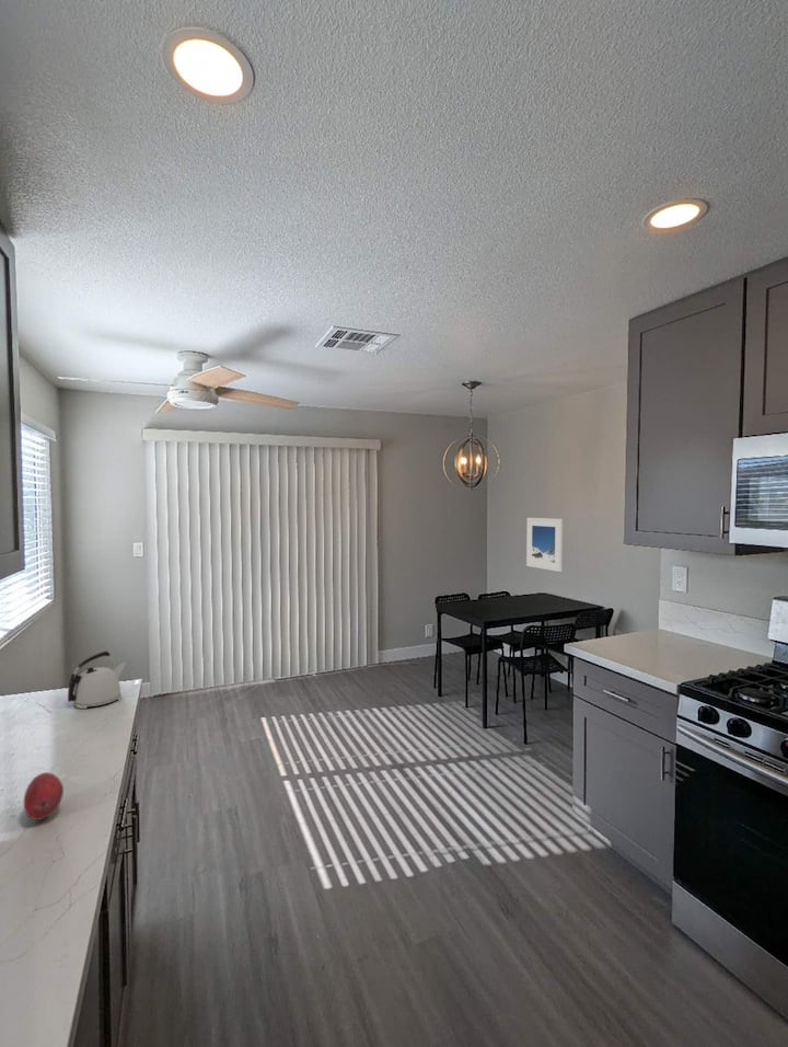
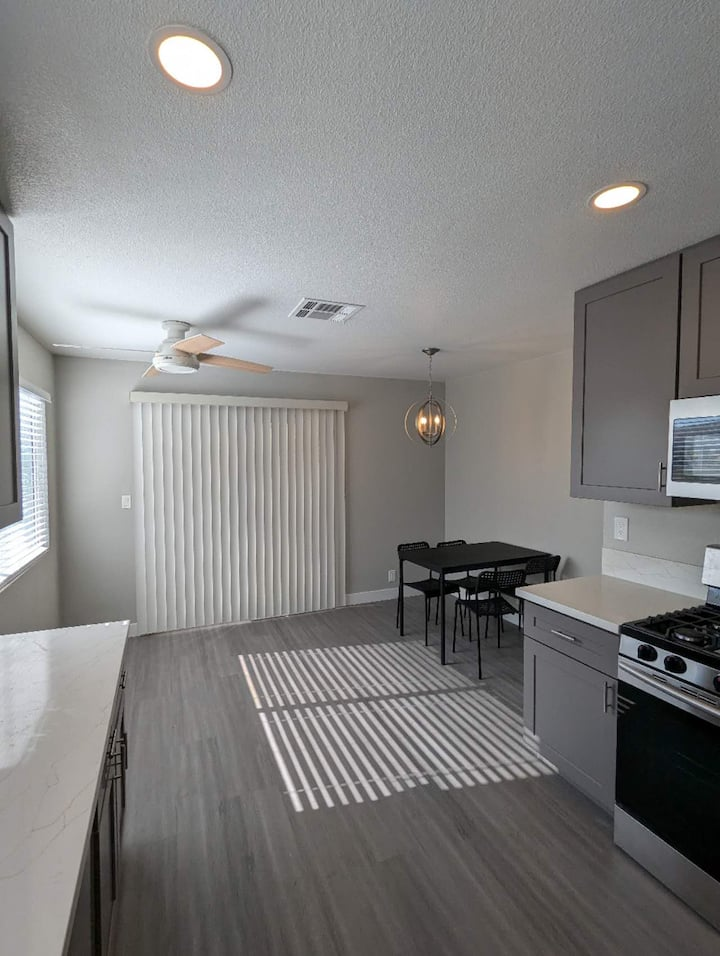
- fruit (44, 794)
- kettle (99, 676)
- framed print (543, 543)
